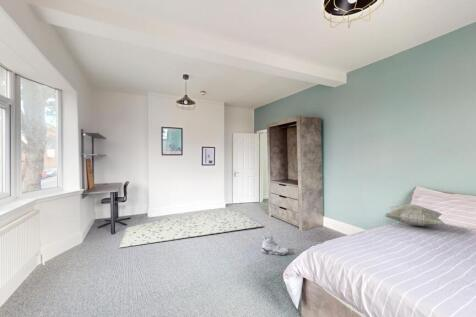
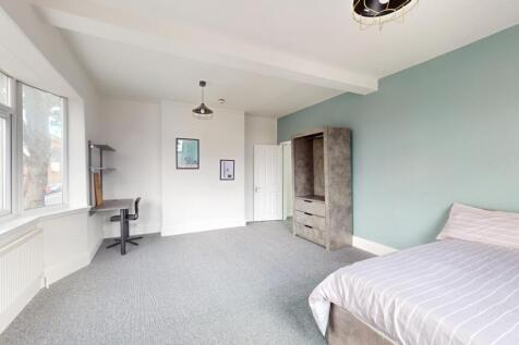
- decorative pillow (413, 214)
- rug (192, 223)
- sneaker (274, 244)
